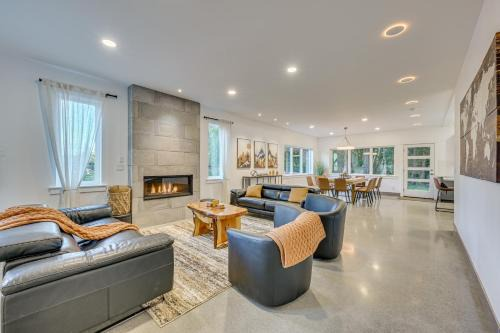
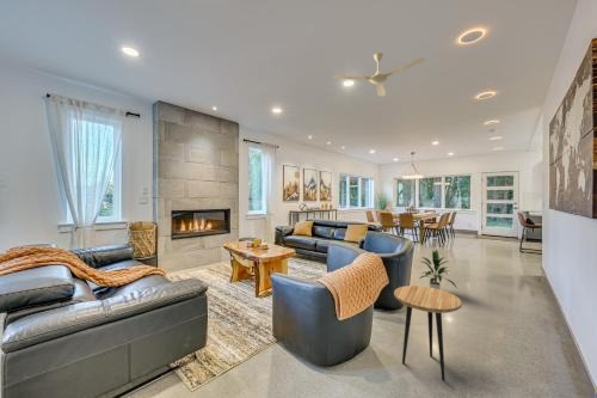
+ indoor plant (437, 273)
+ side table (429, 331)
+ ceiling fan (376, 73)
